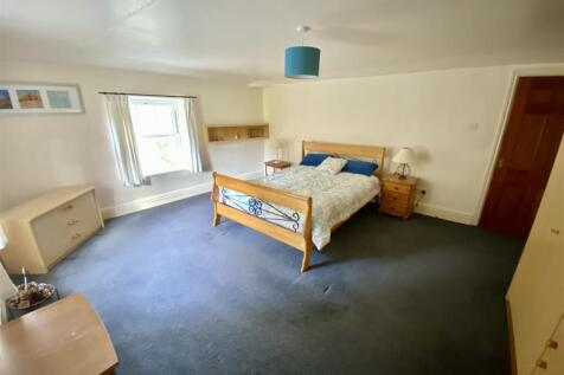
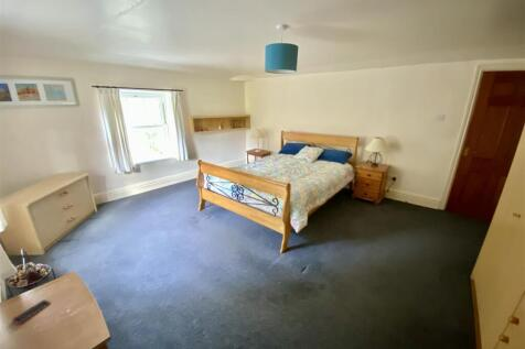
+ smartphone (32, 310)
